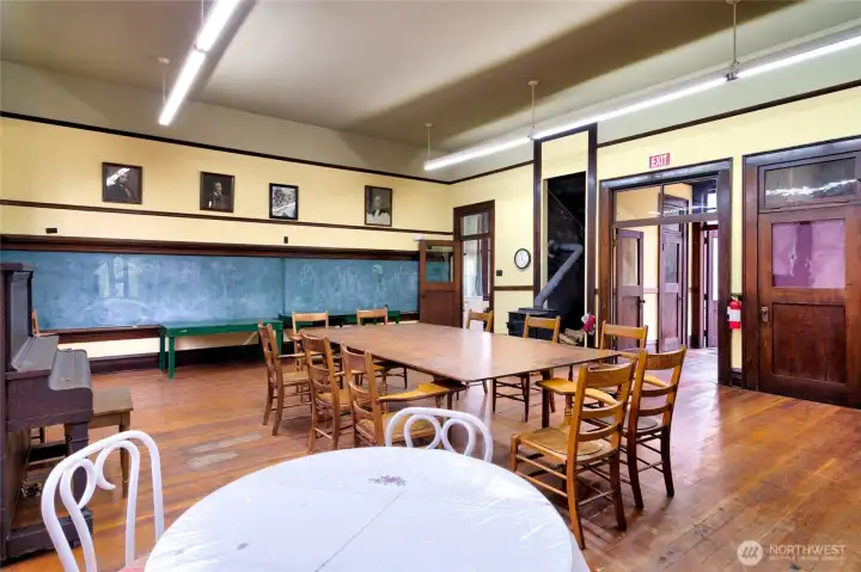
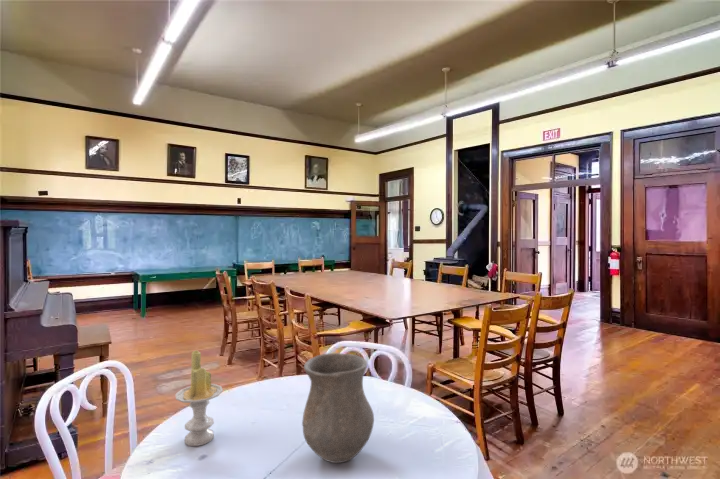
+ vase (338, 408)
+ candle (199, 395)
